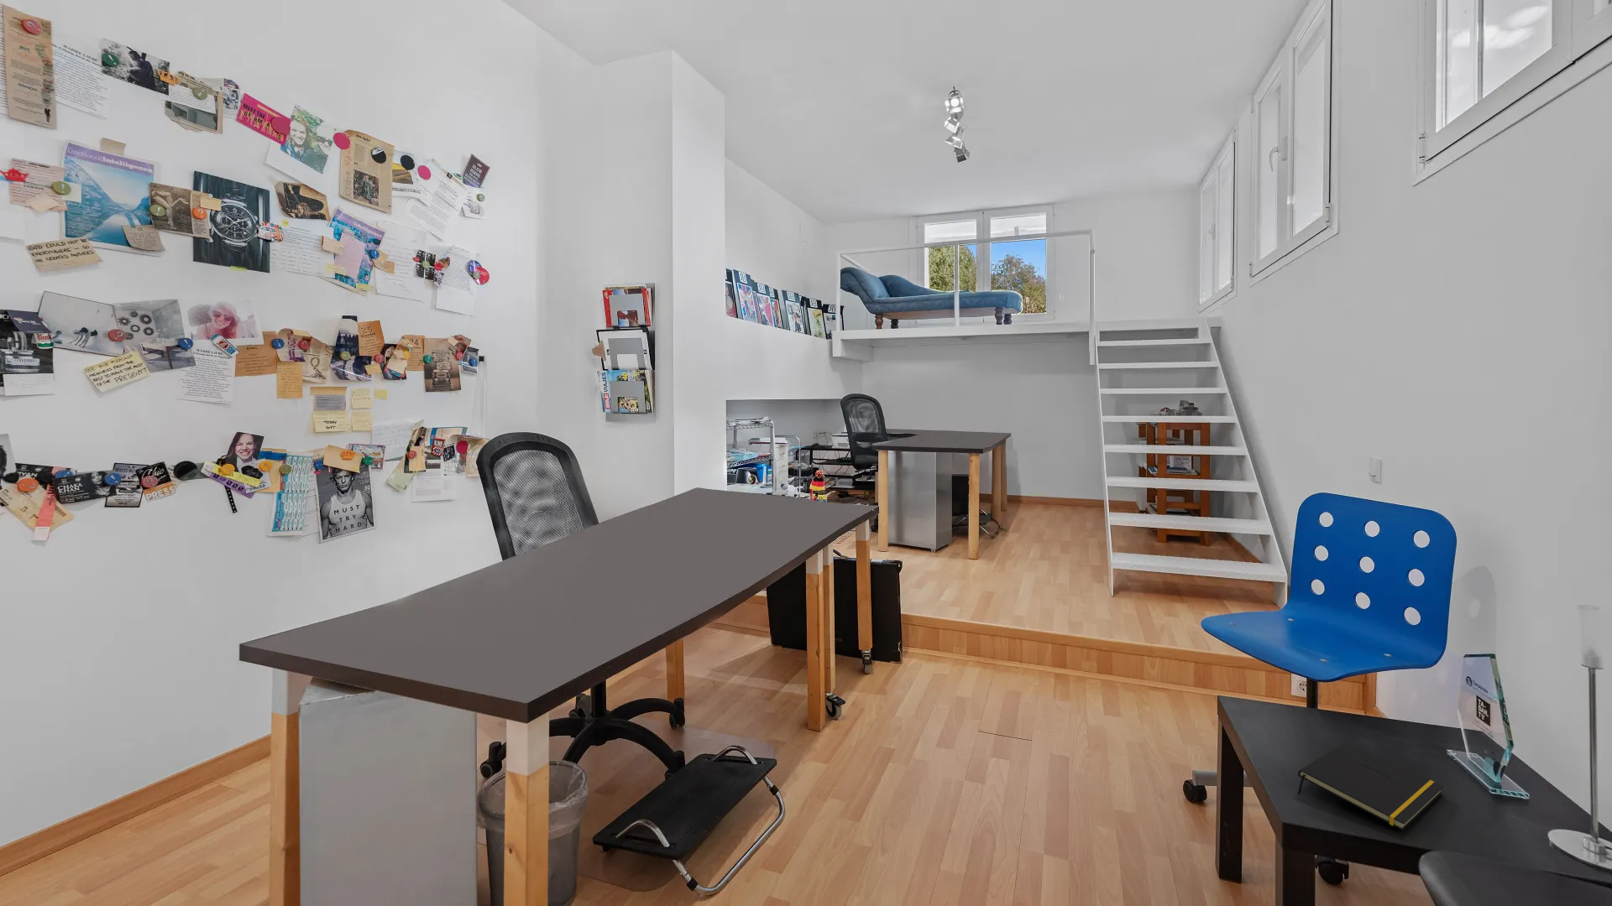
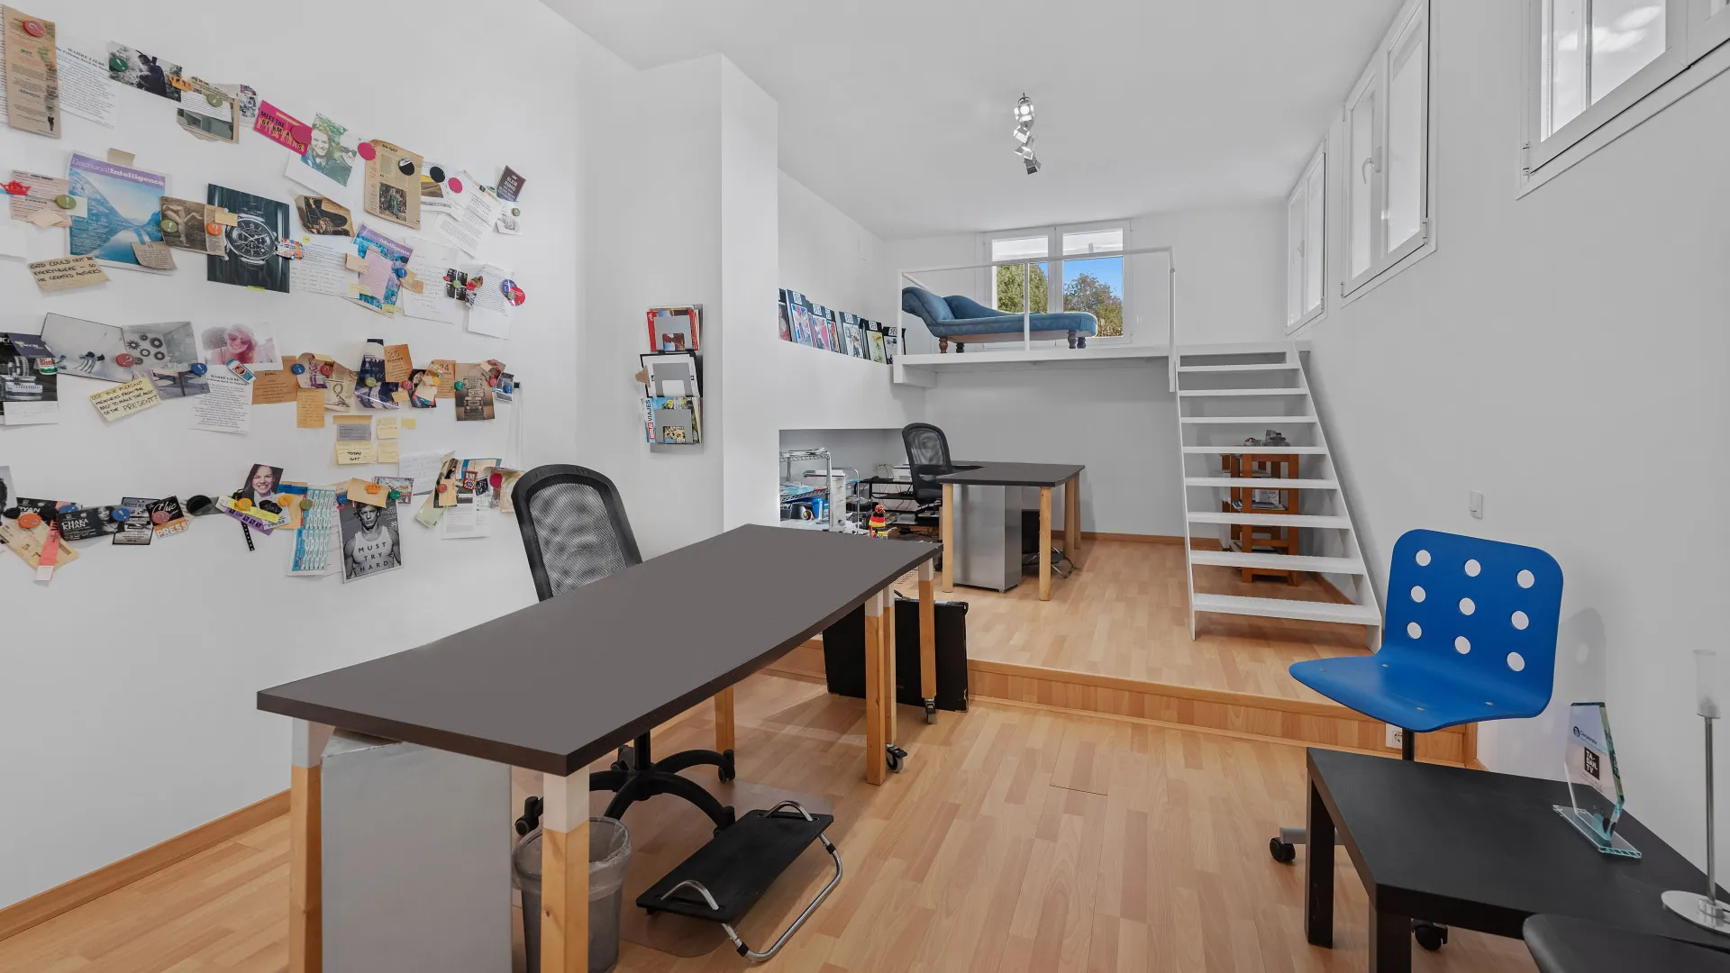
- notepad (1371, 781)
